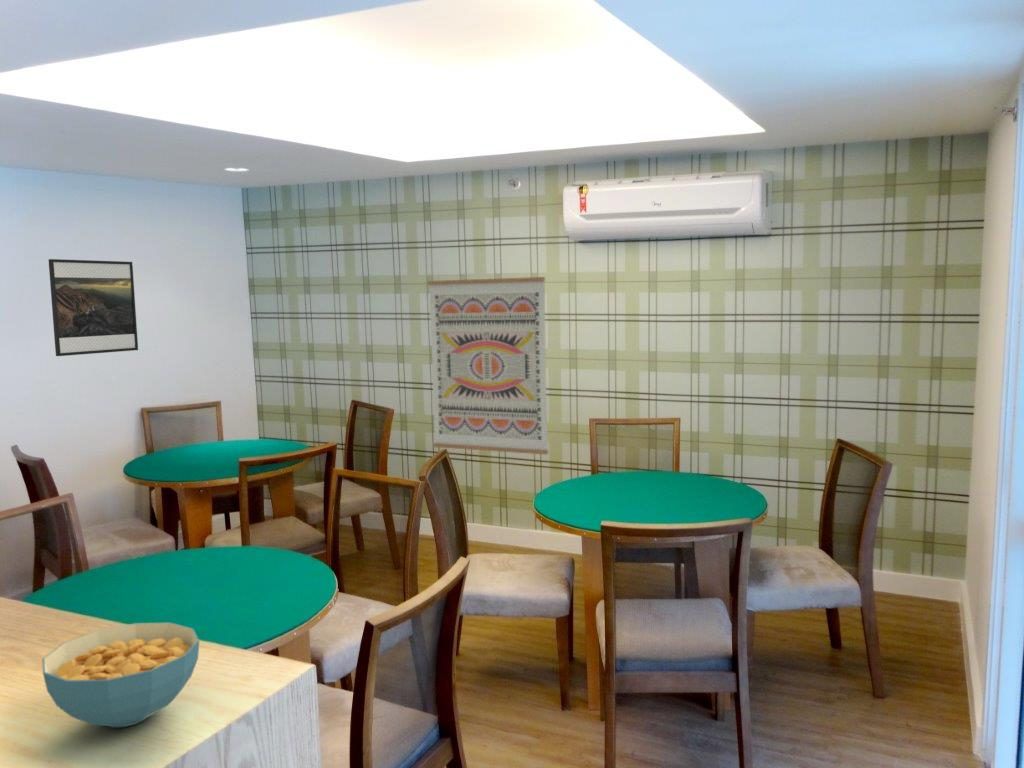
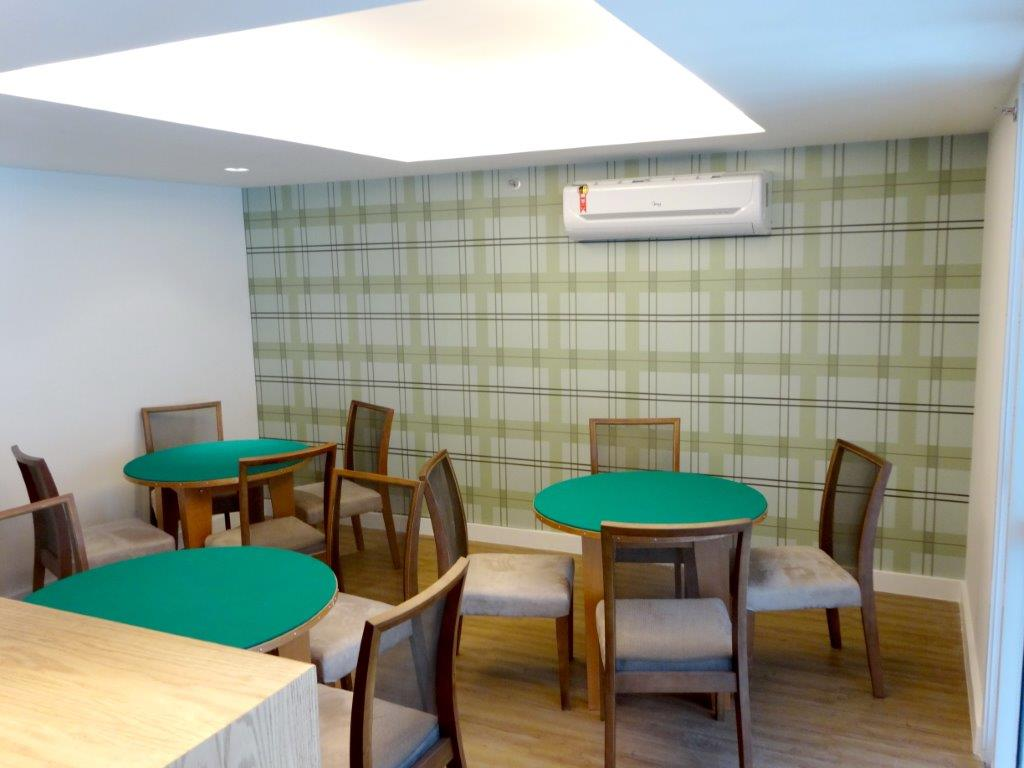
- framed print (95, 307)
- cereal bowl (124, 683)
- wall art (487, 365)
